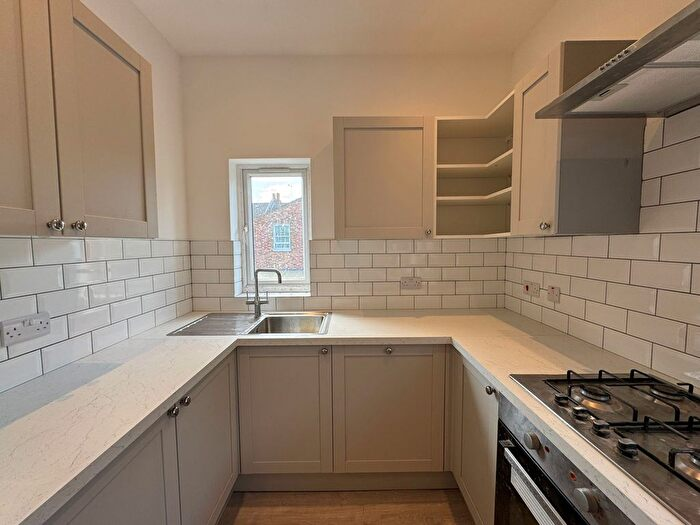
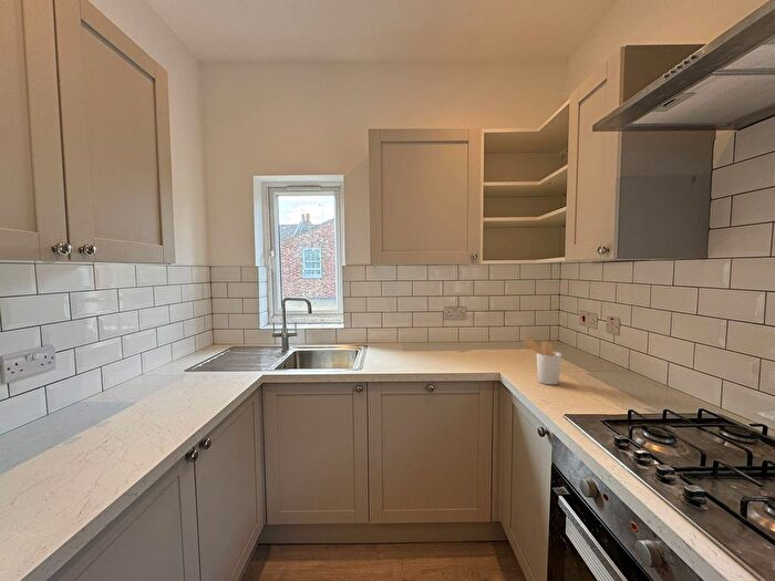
+ utensil holder (541, 360)
